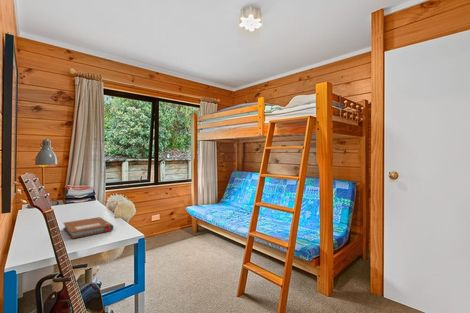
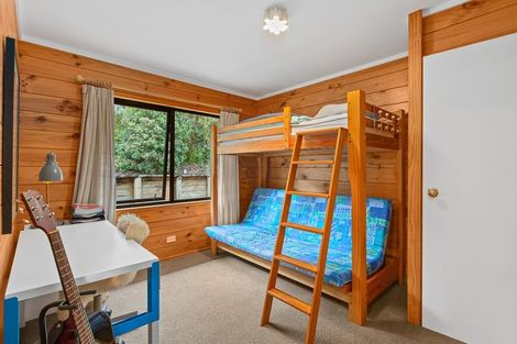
- notebook (88, 226)
